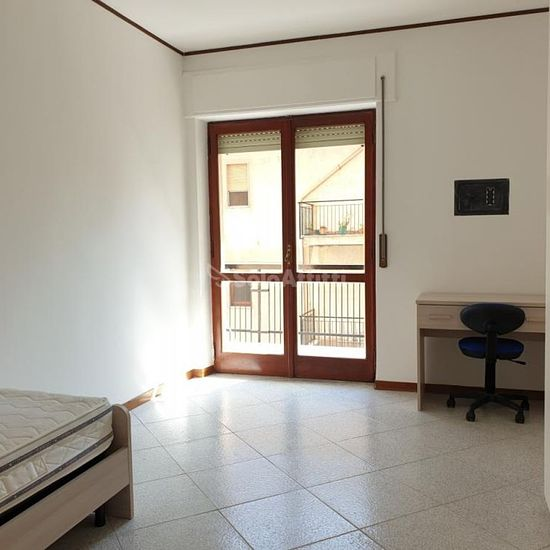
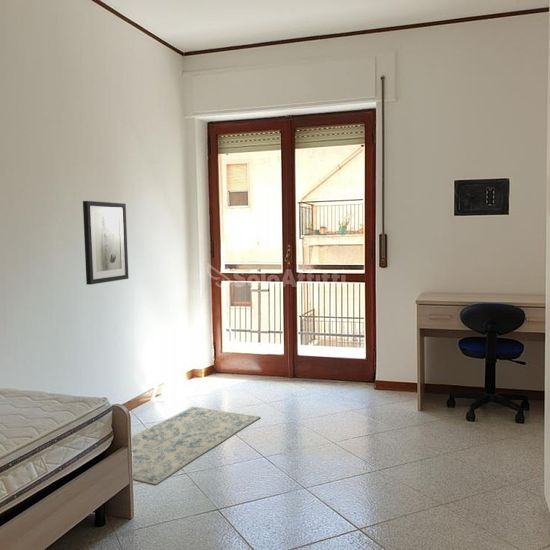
+ wall art (106, 242)
+ rug (177, 438)
